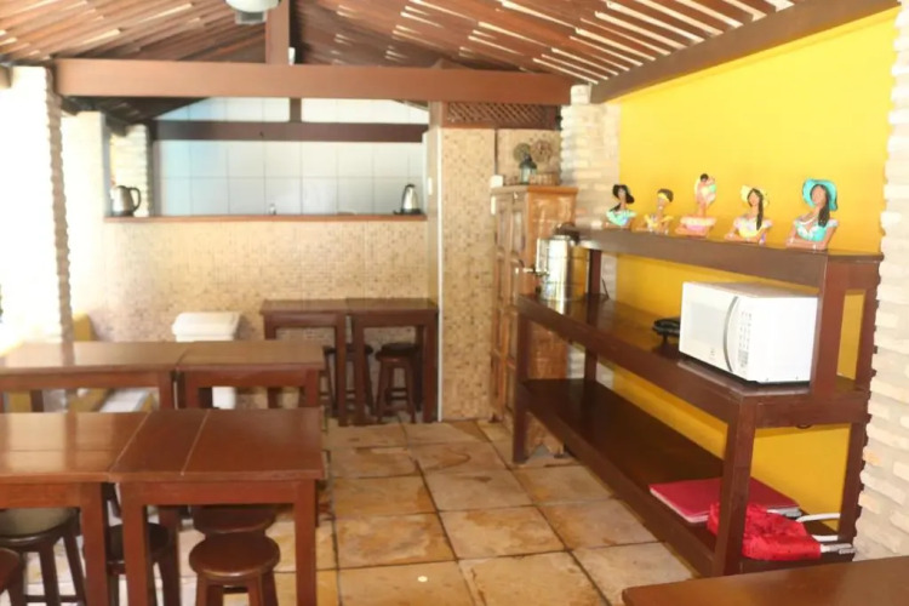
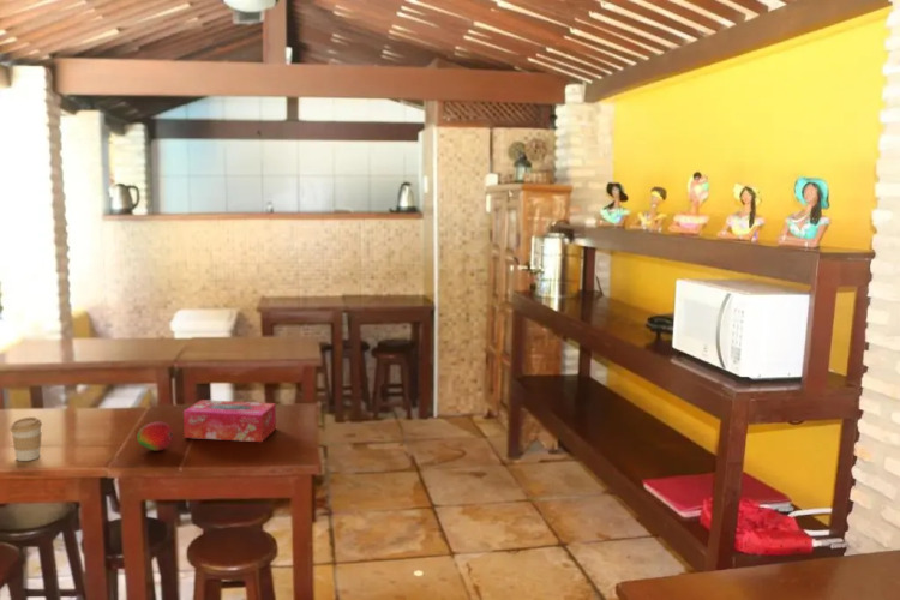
+ tissue box (230, 420)
+ fruit (155, 436)
+ coffee cup (26, 438)
